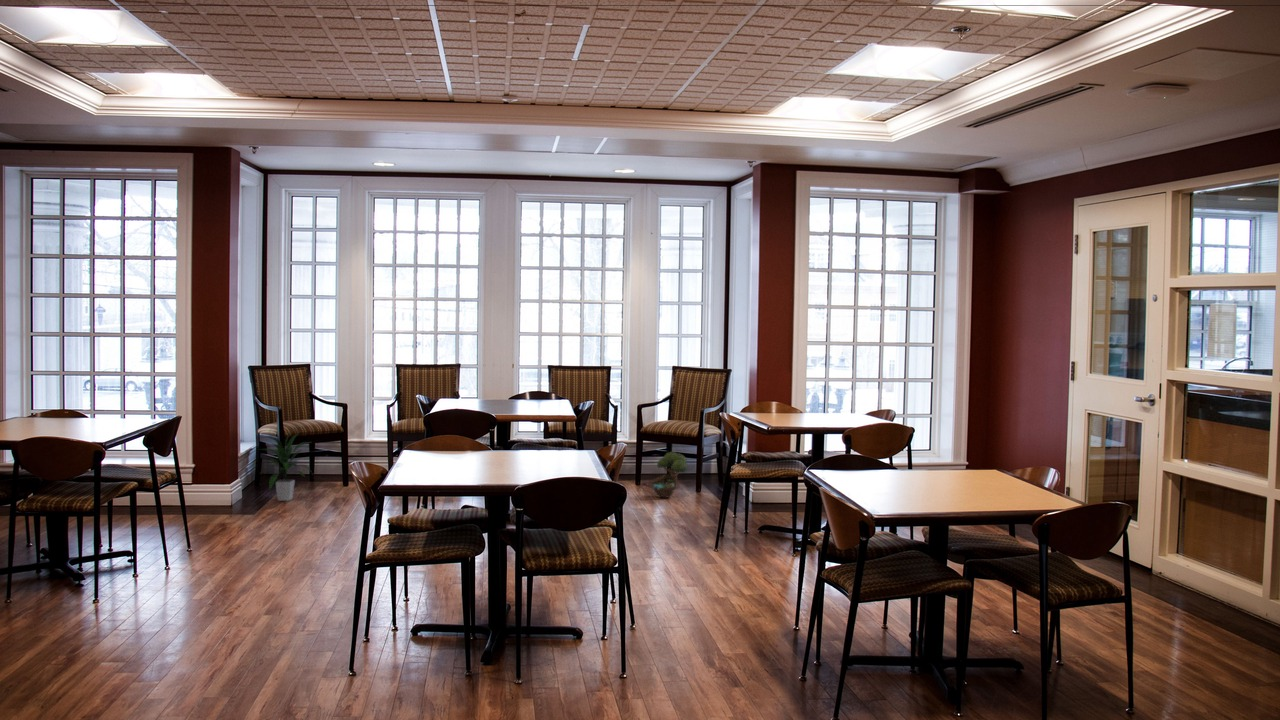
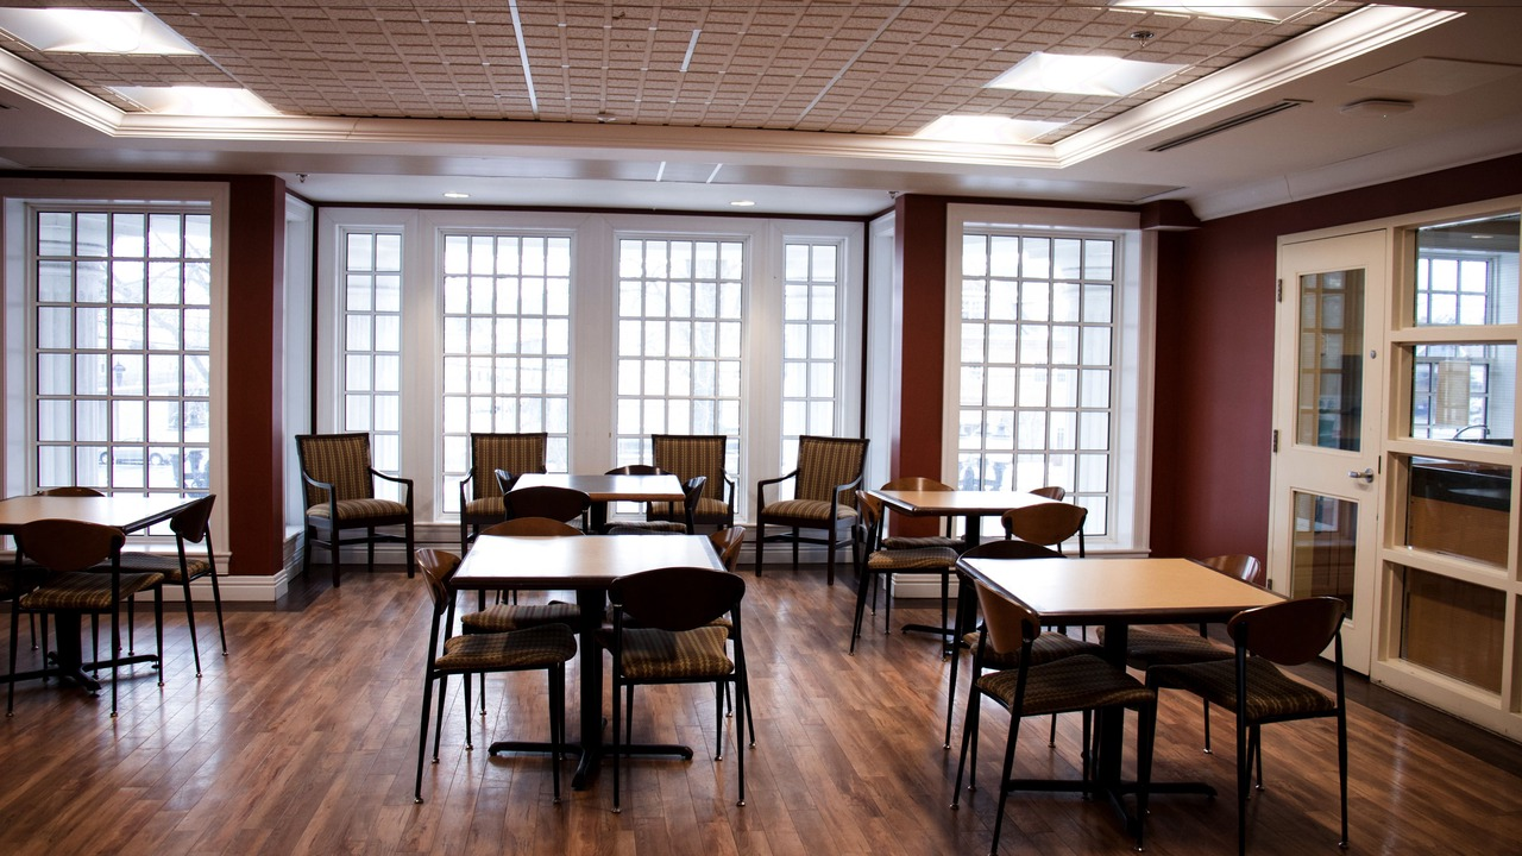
- decorative tree (669, 475)
- indoor plant (283, 464)
